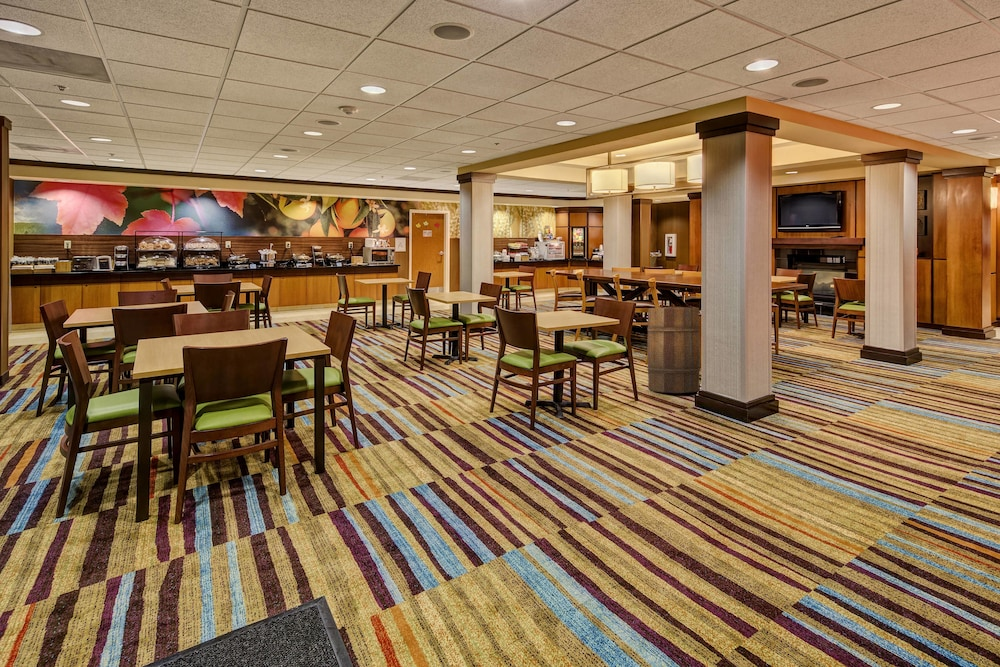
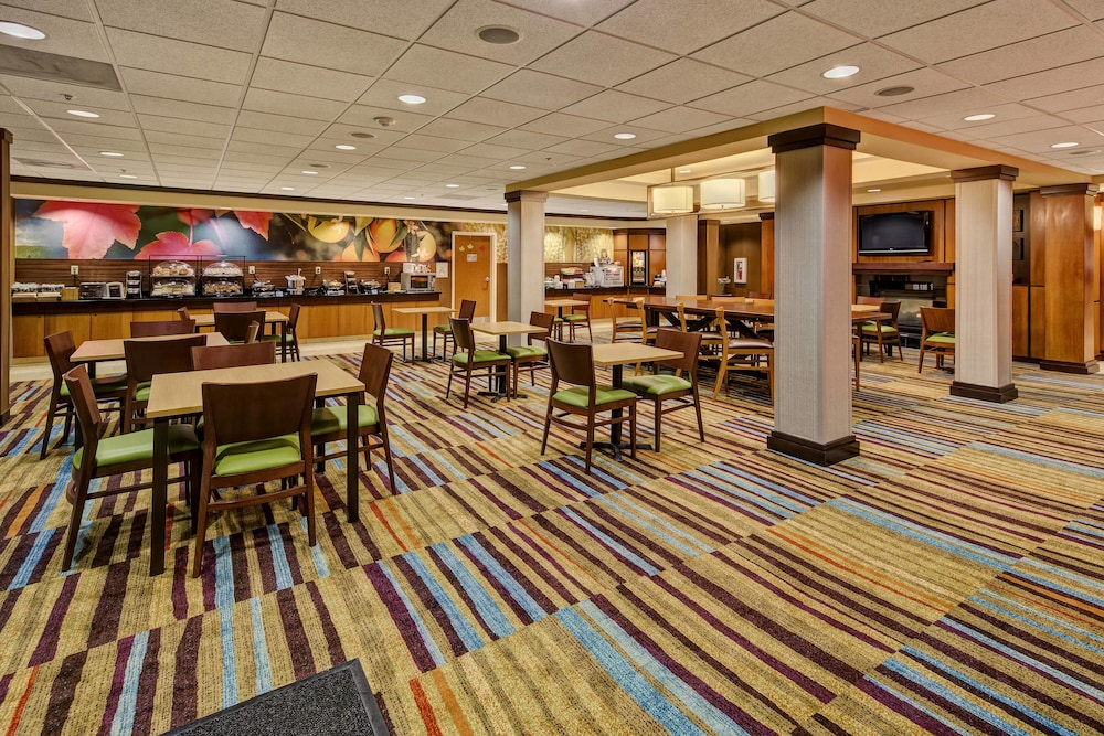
- wooden barrel (673, 349)
